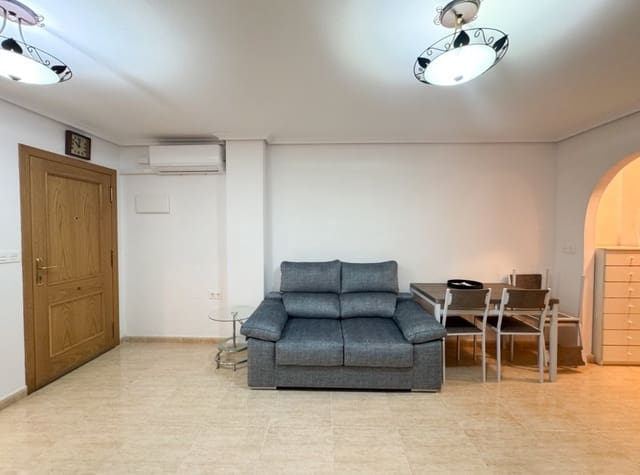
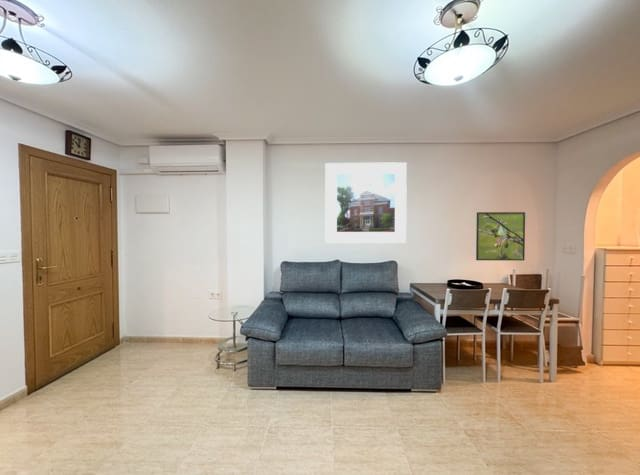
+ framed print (500, 236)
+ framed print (365, 203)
